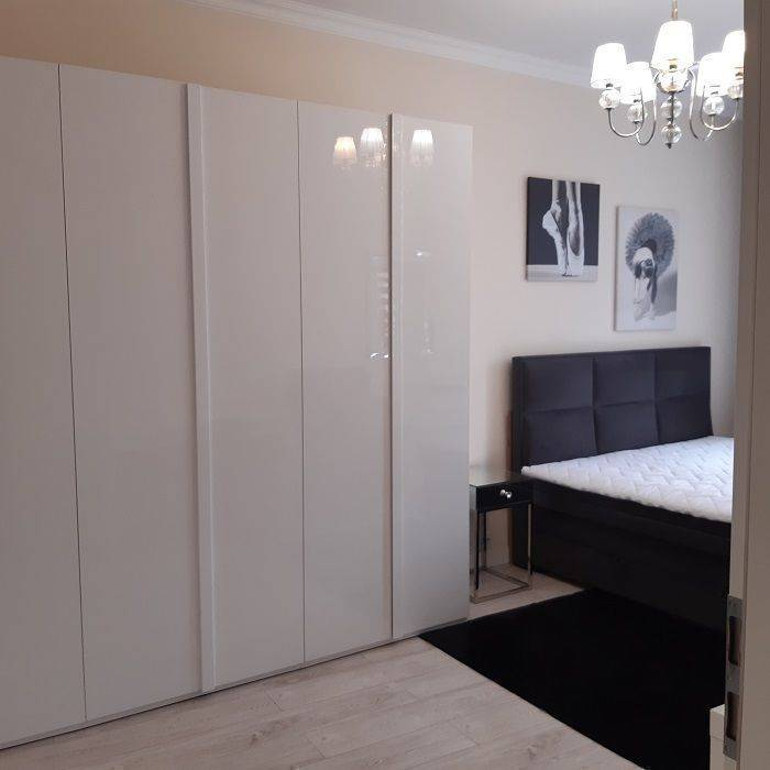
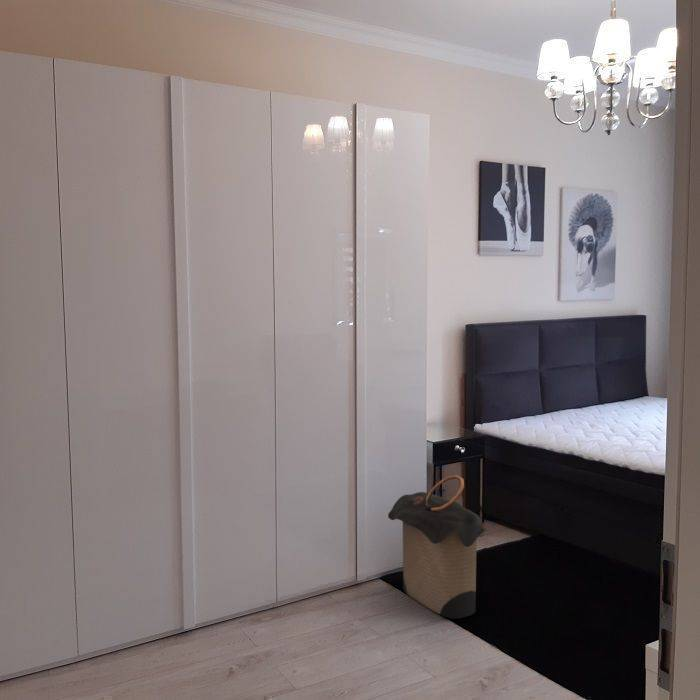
+ laundry hamper (434, 537)
